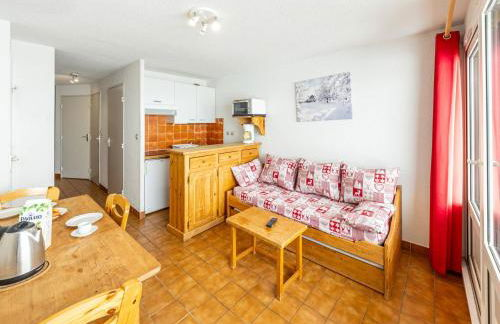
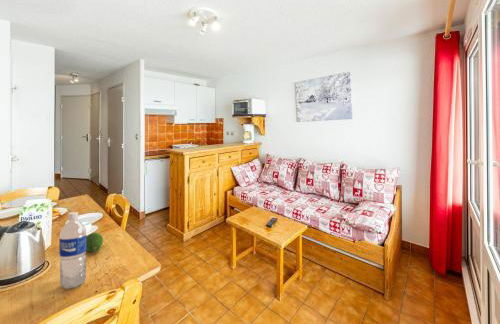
+ fruit (93, 241)
+ water bottle (73, 248)
